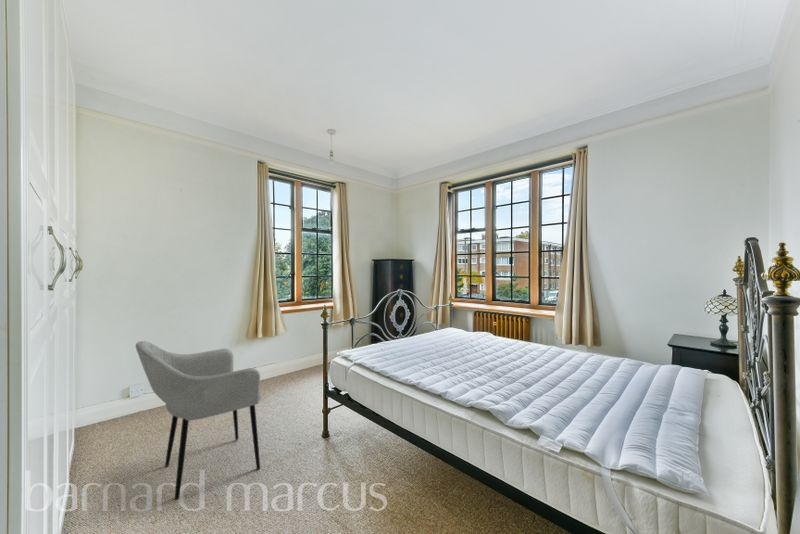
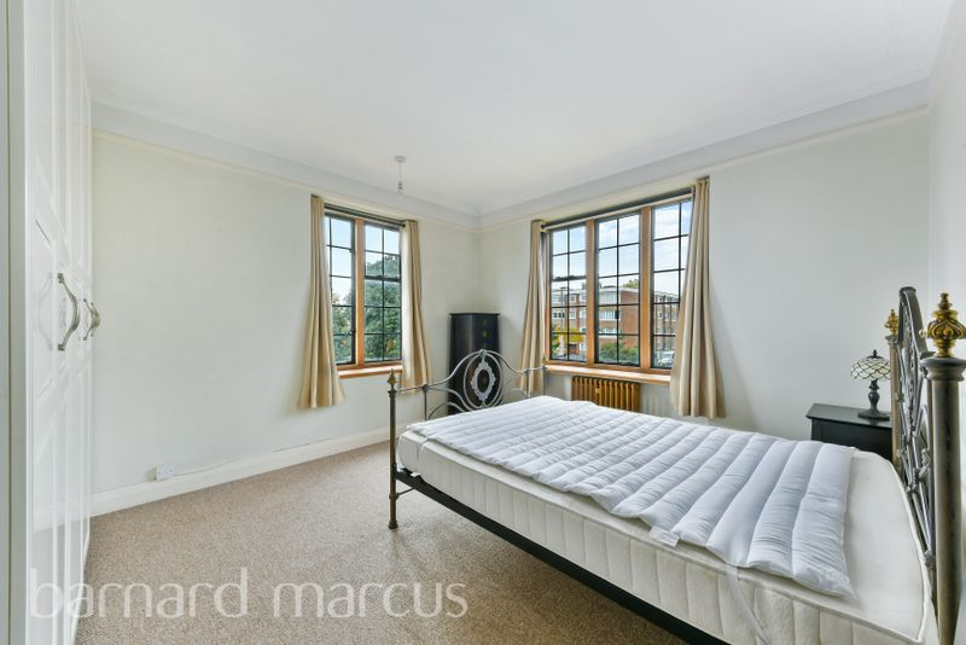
- armchair (199, 403)
